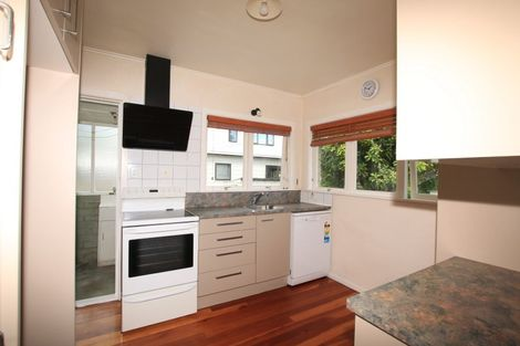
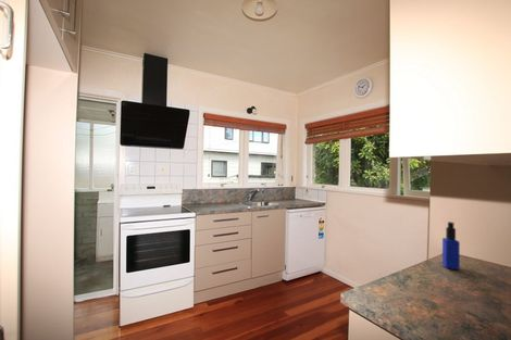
+ bottle (450, 244)
